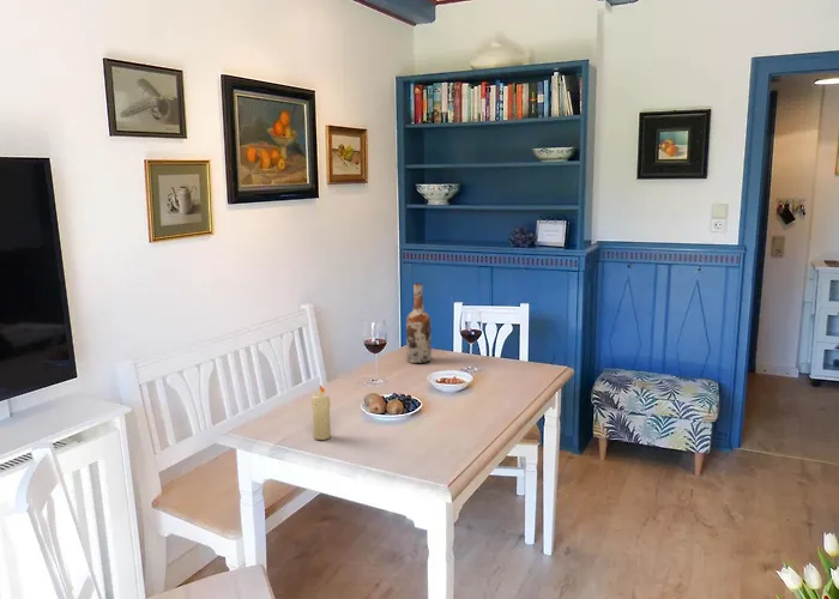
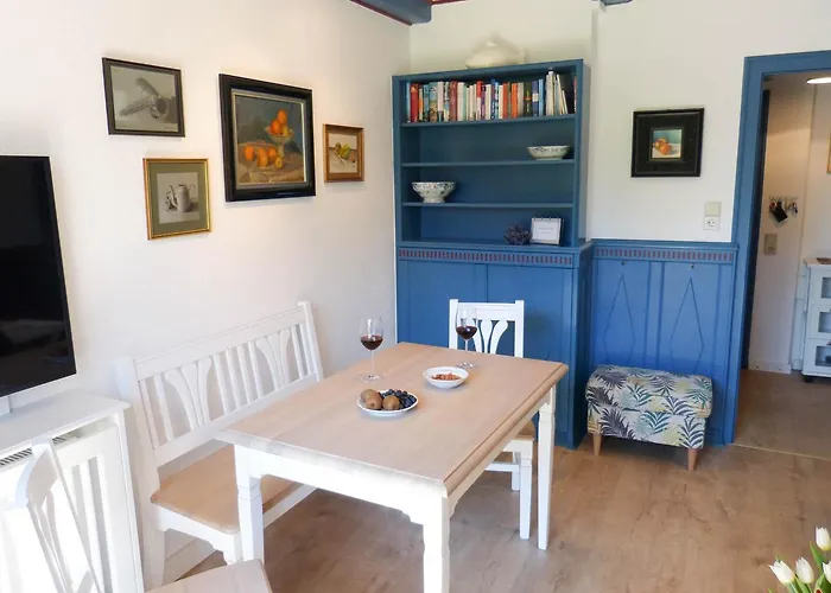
- candle (320, 411)
- wine bottle (418, 322)
